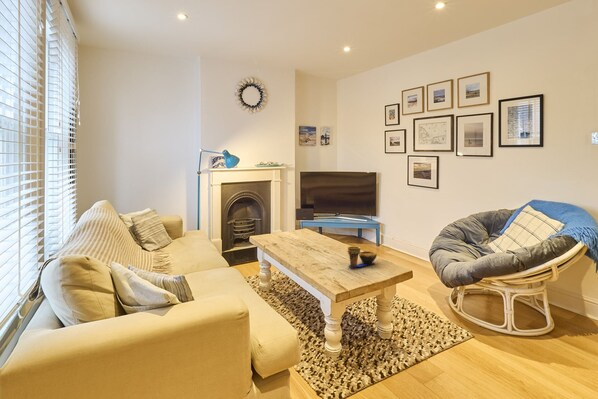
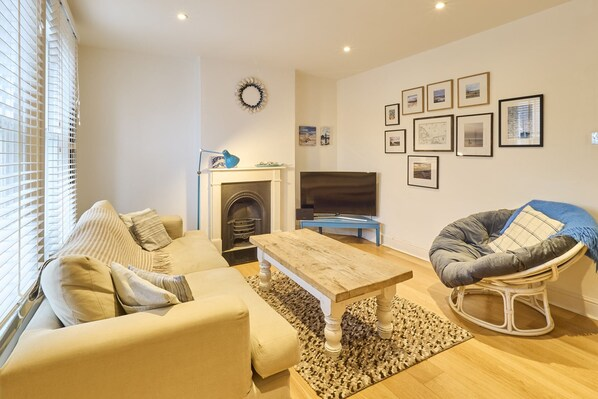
- decorative bowl (361, 255)
